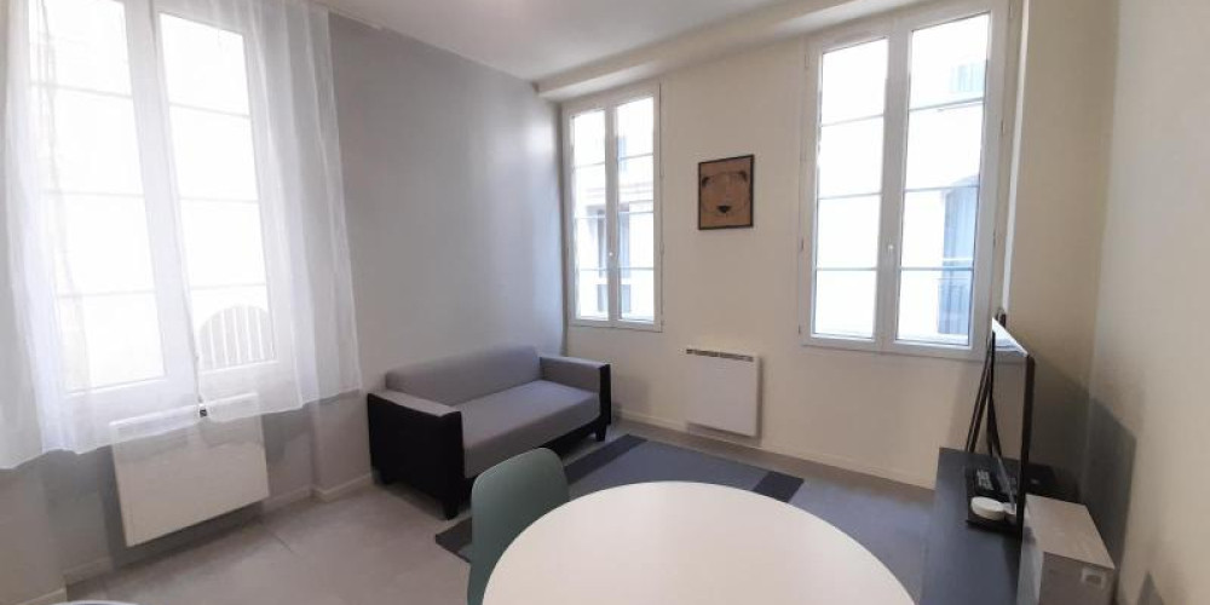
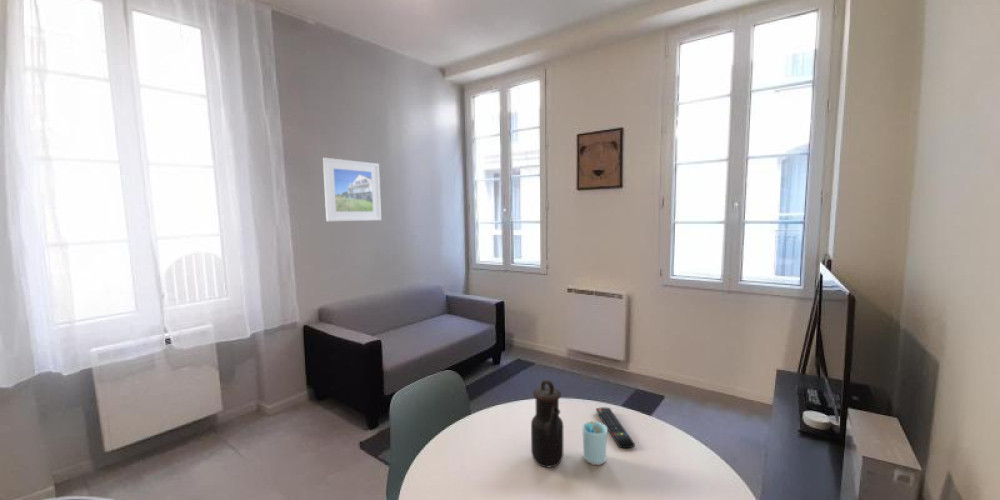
+ remote control (613, 426)
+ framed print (353, 191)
+ cup (594, 439)
+ teapot (547, 419)
